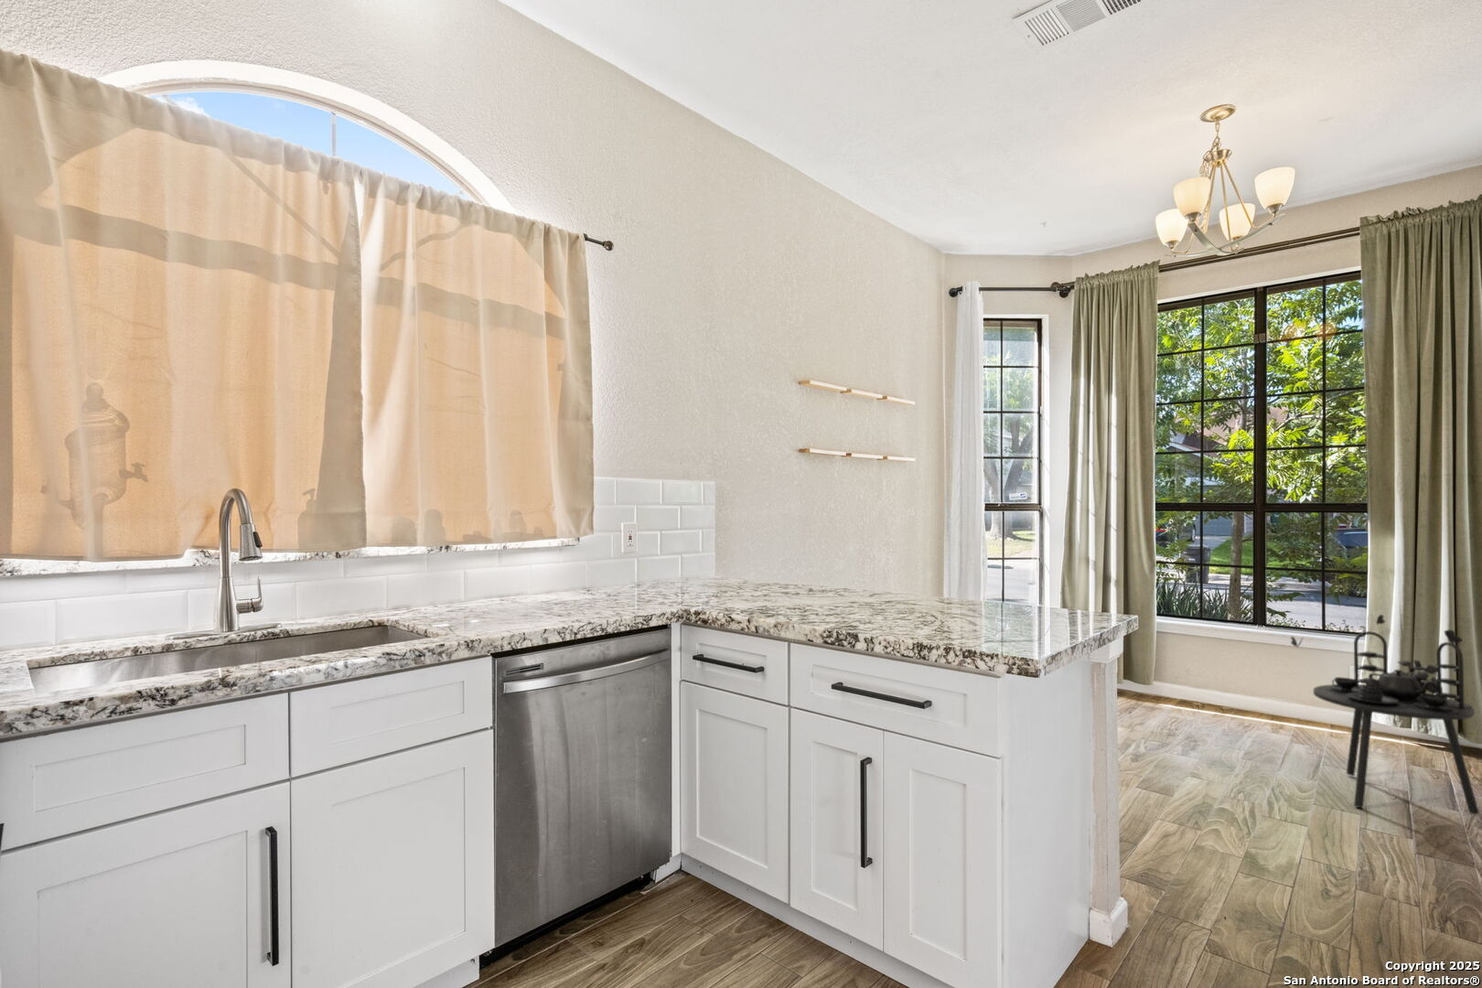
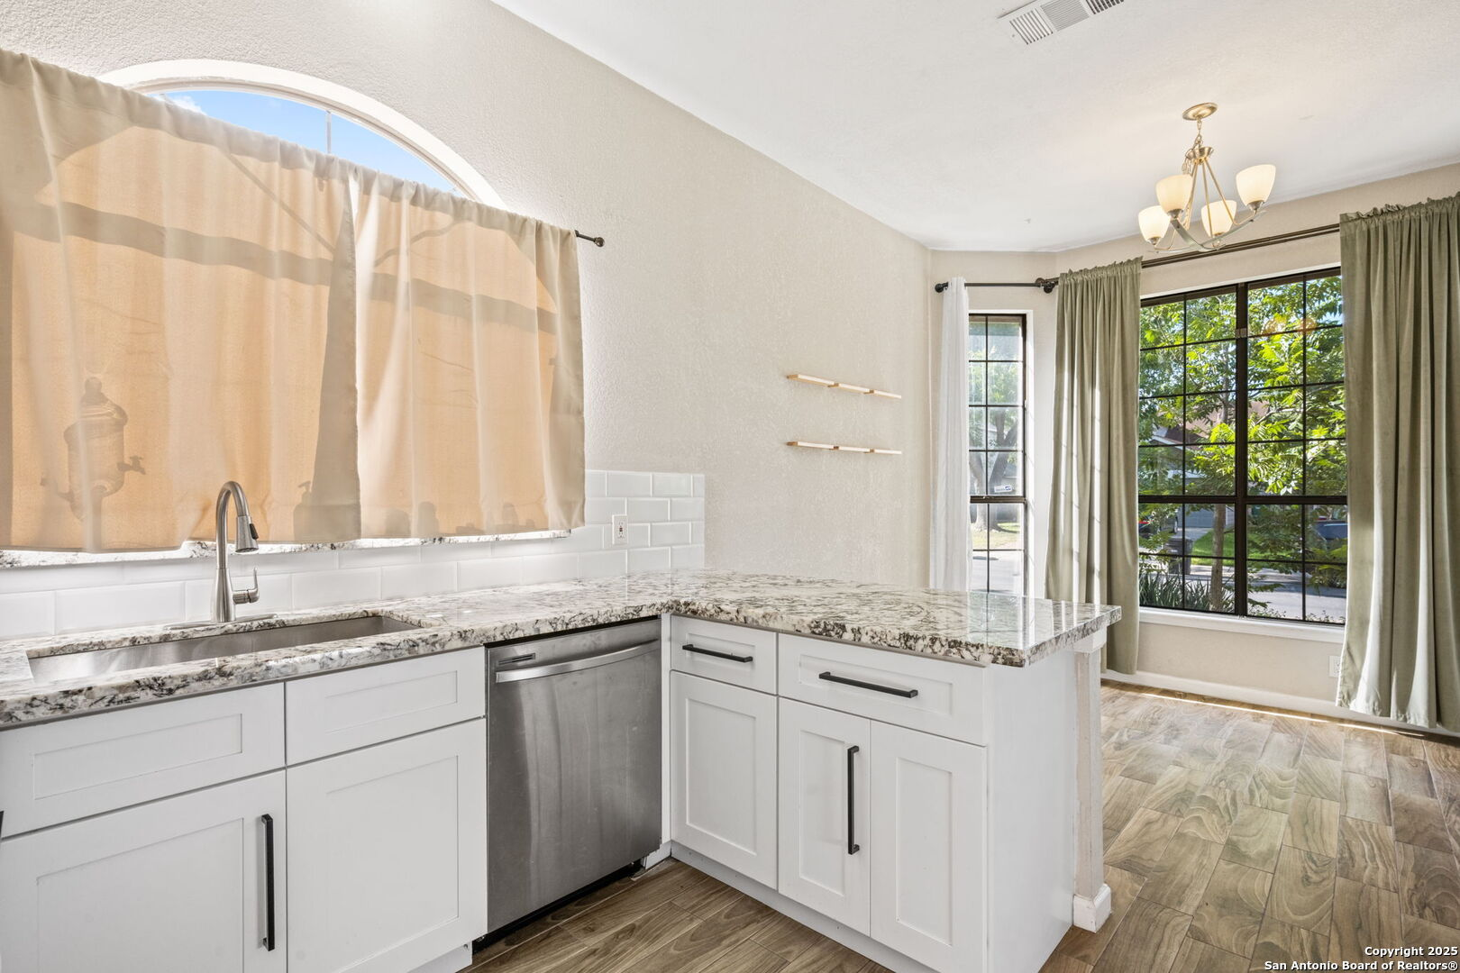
- round table (1392, 708)
